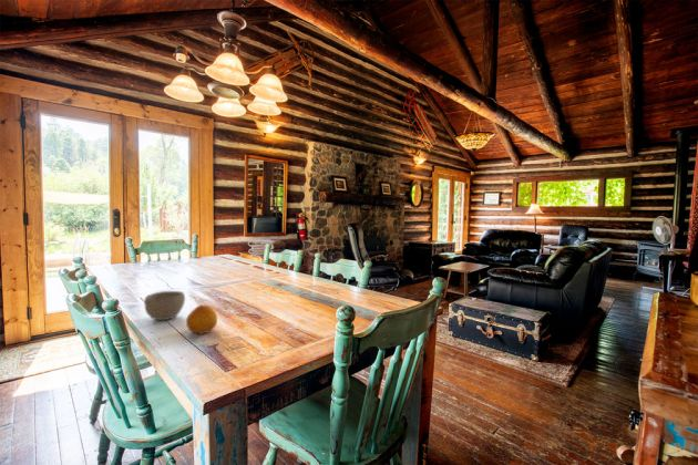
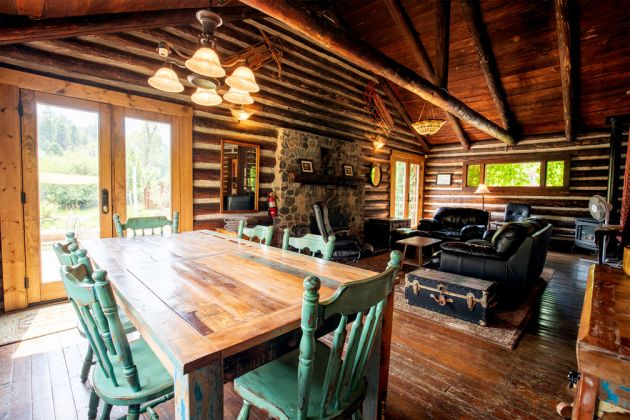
- bowl (165, 306)
- fruit (202, 318)
